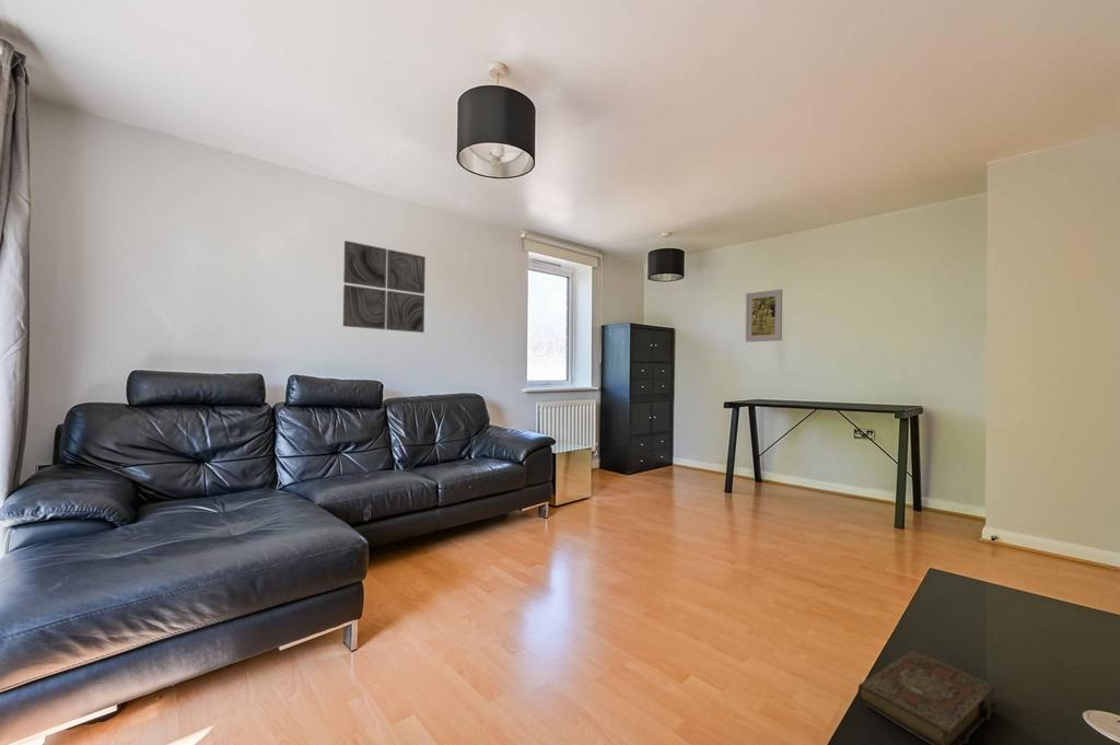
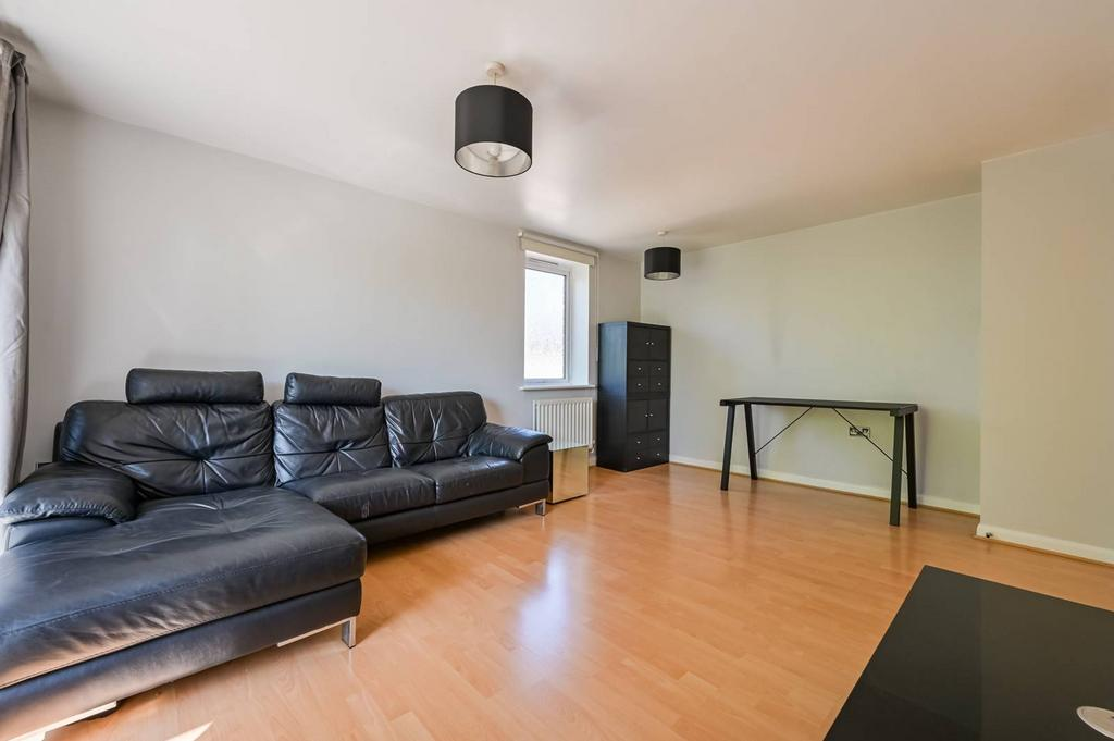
- book (928, 694)
- wall art (385, 290)
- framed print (763, 316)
